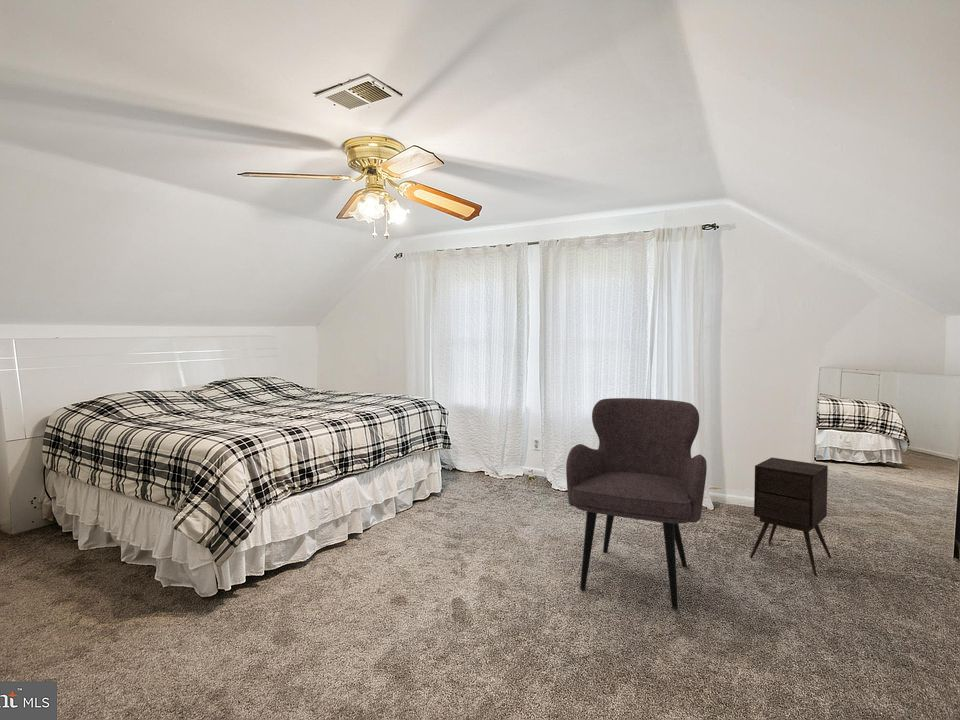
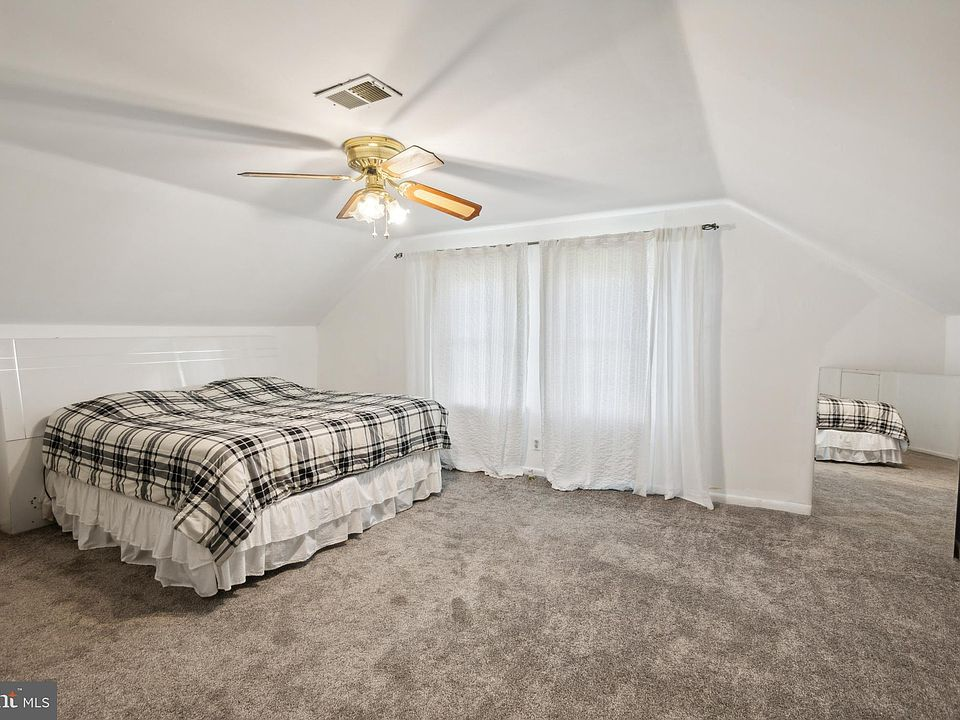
- armchair (638, 489)
- side table (791, 512)
